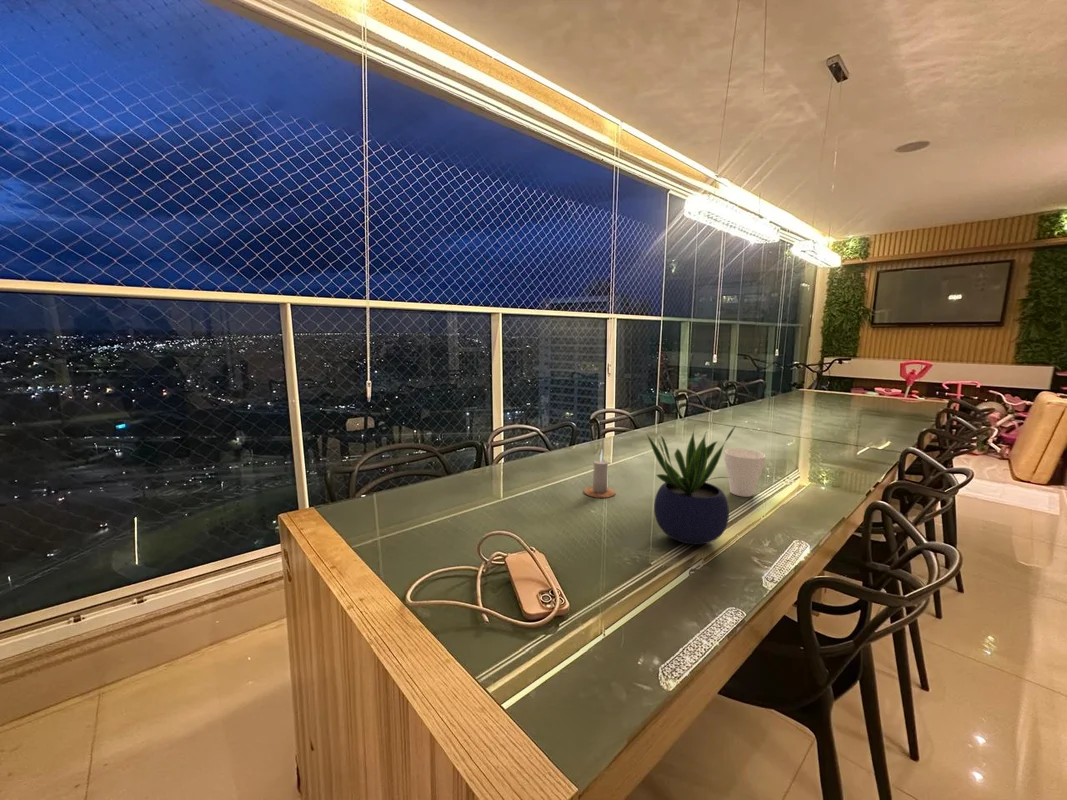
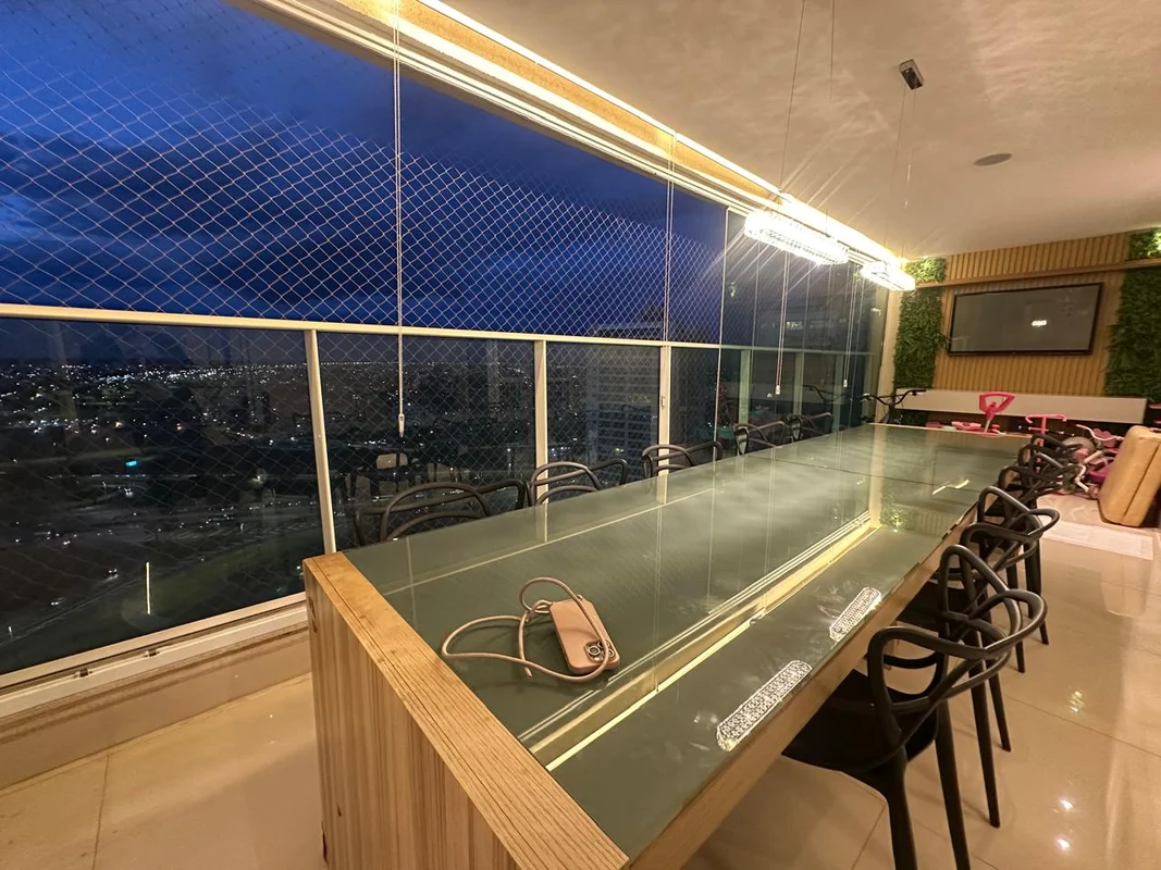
- potted plant (685, 482)
- cup (743, 473)
- candle (600, 470)
